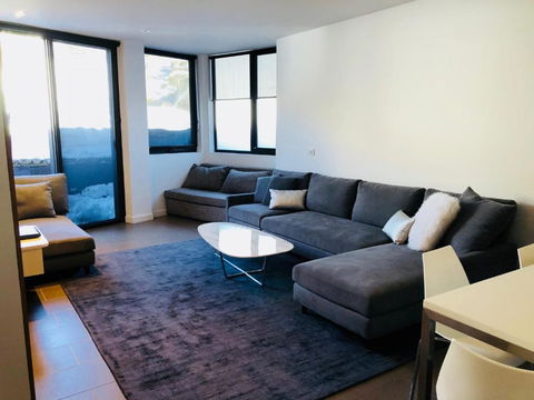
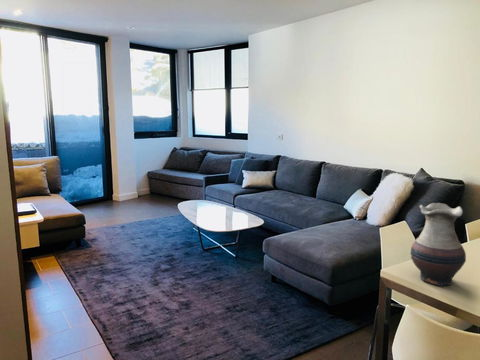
+ vase (438, 243)
